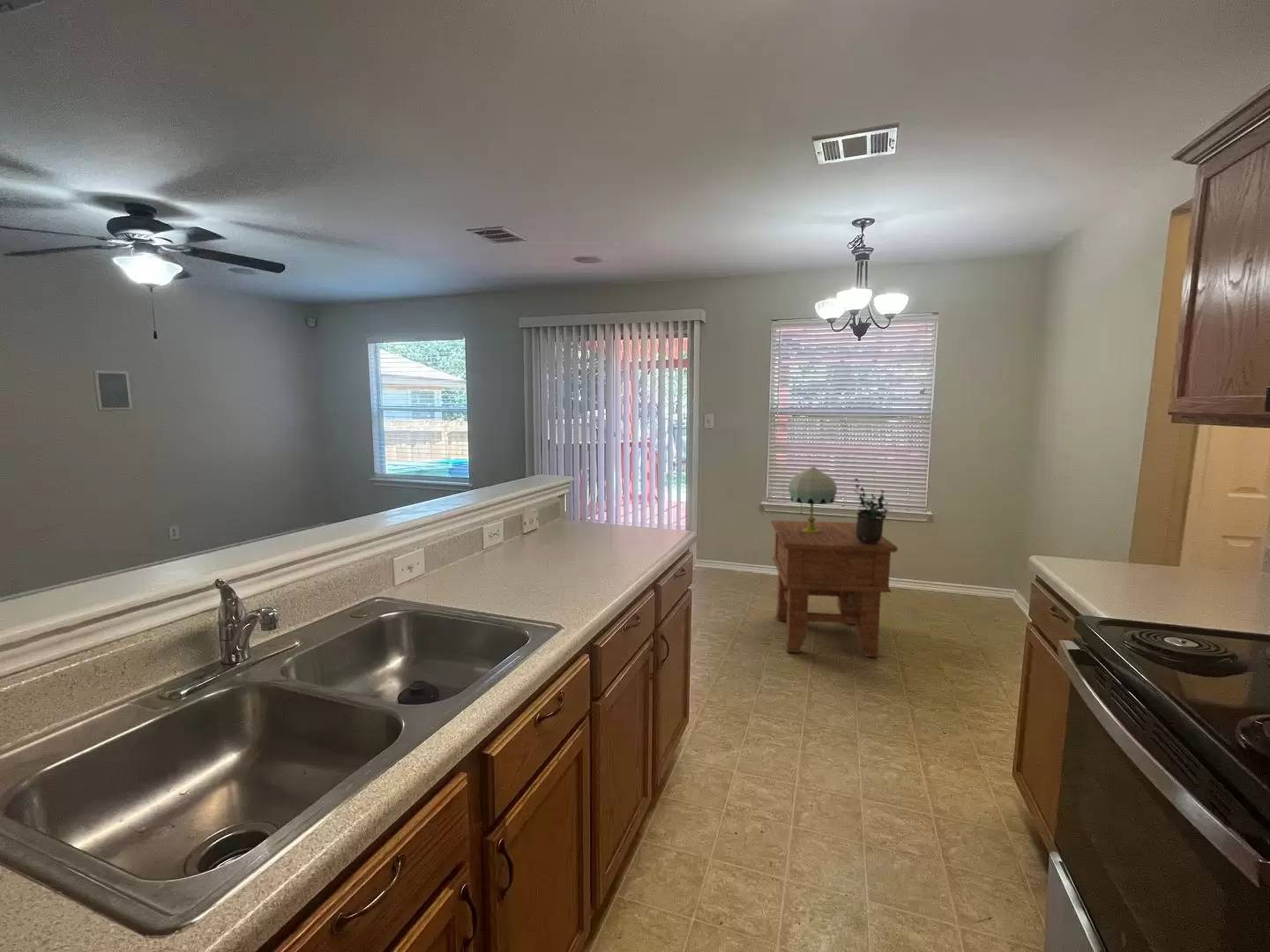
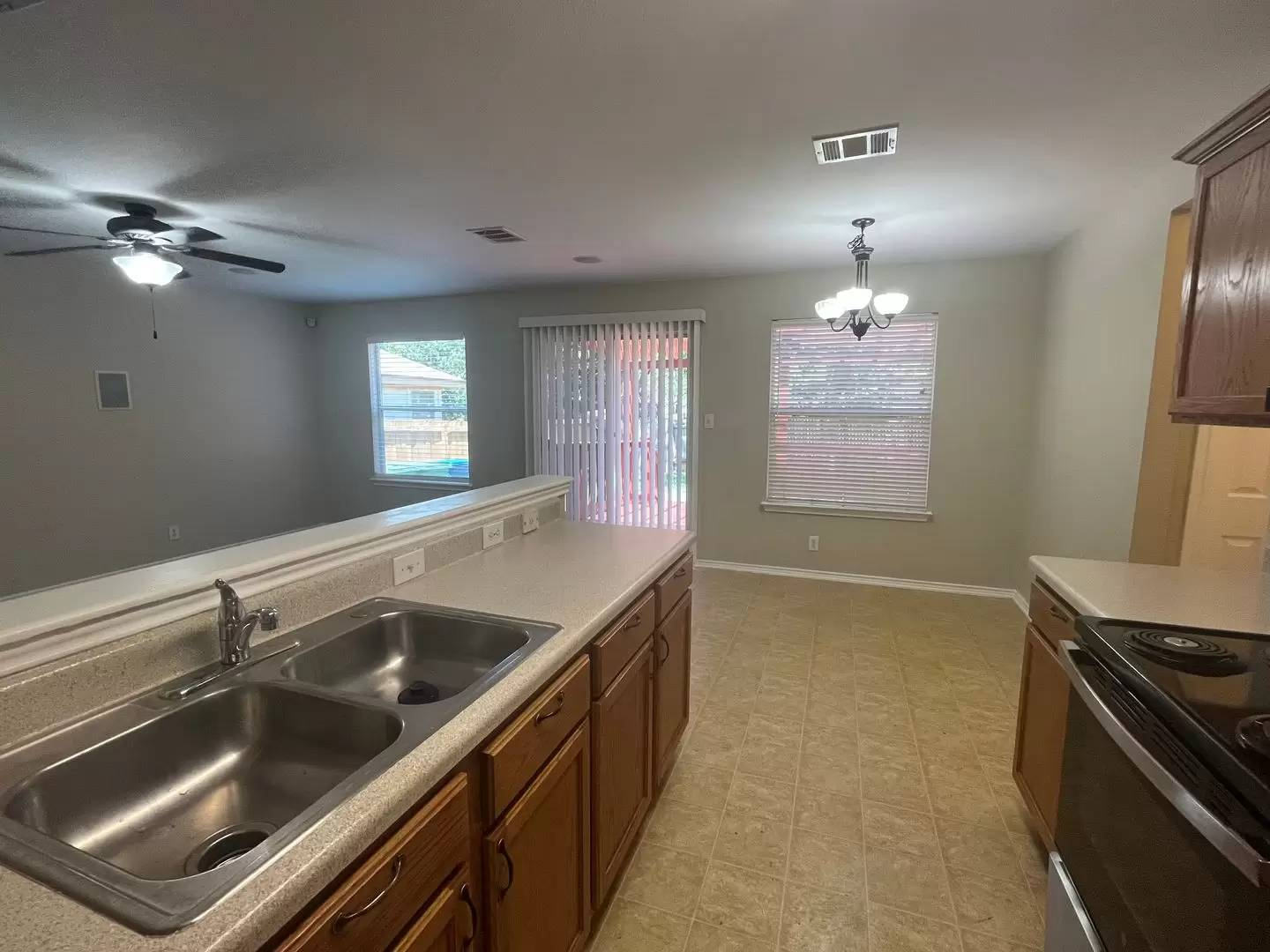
- potted plant (870, 510)
- side table (825, 584)
- table lamp (811, 498)
